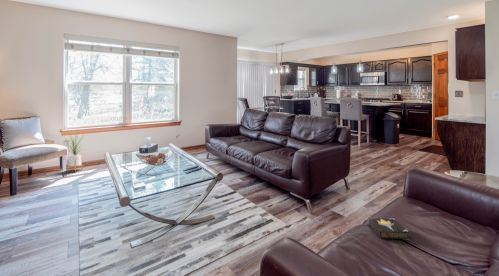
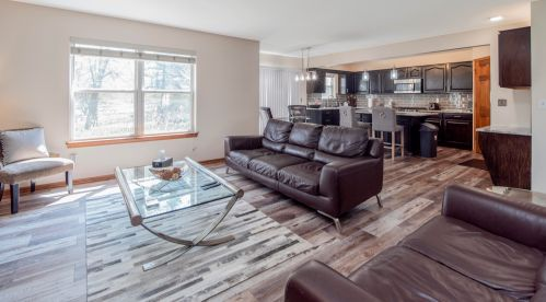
- house plant (75, 150)
- hardback book (387, 227)
